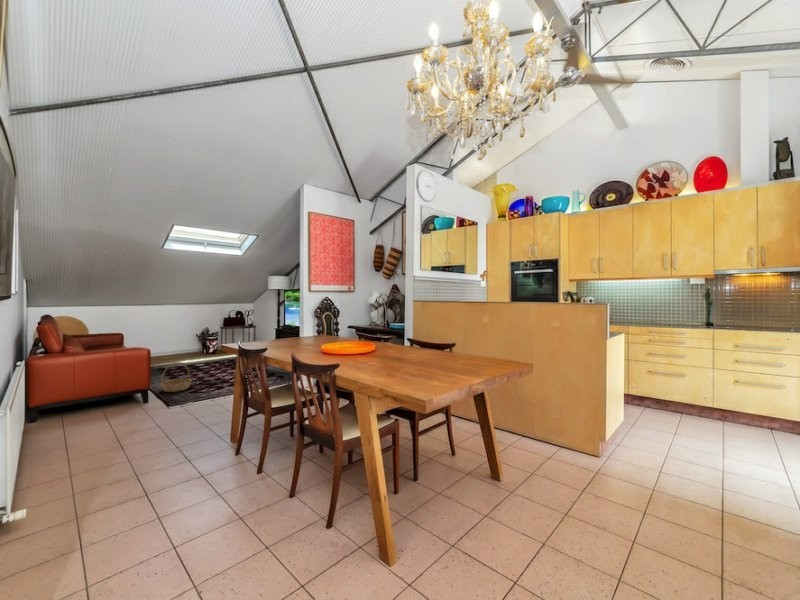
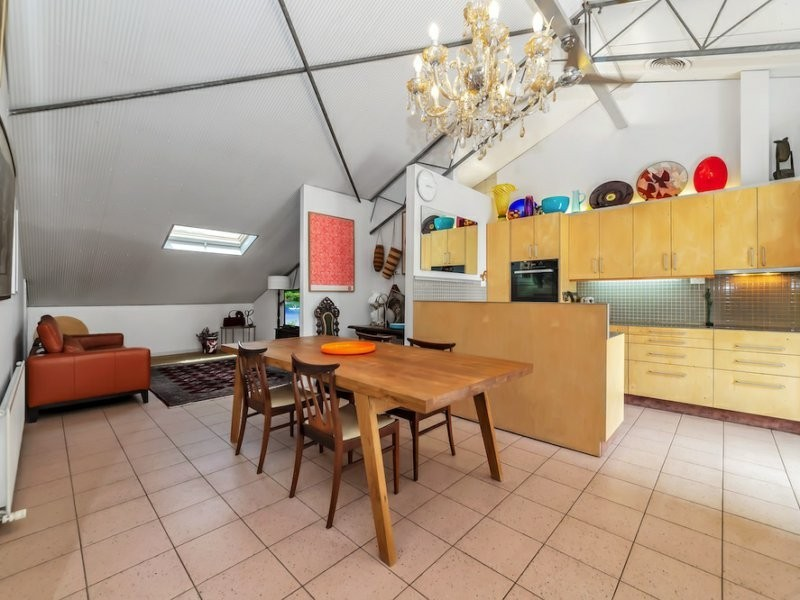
- basket (176, 379)
